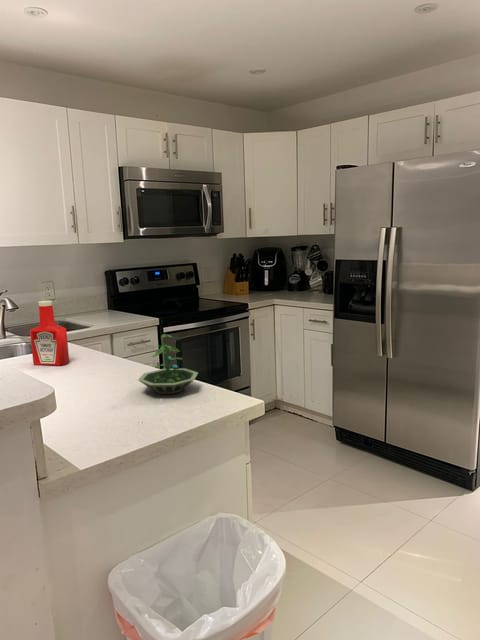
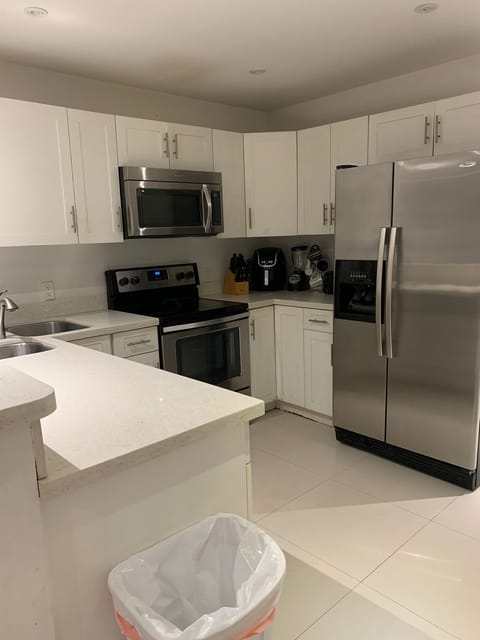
- soap bottle (48, 332)
- terrarium (166, 345)
